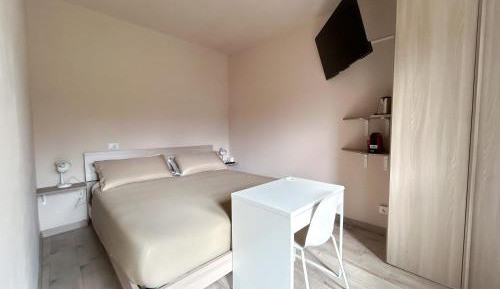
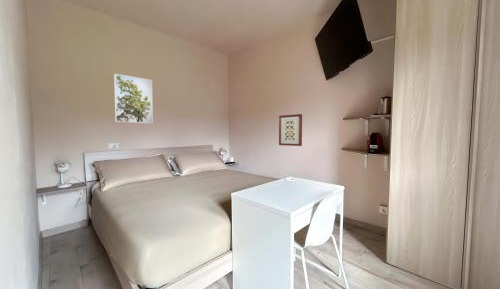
+ wall art (290, 130)
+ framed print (134, 100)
